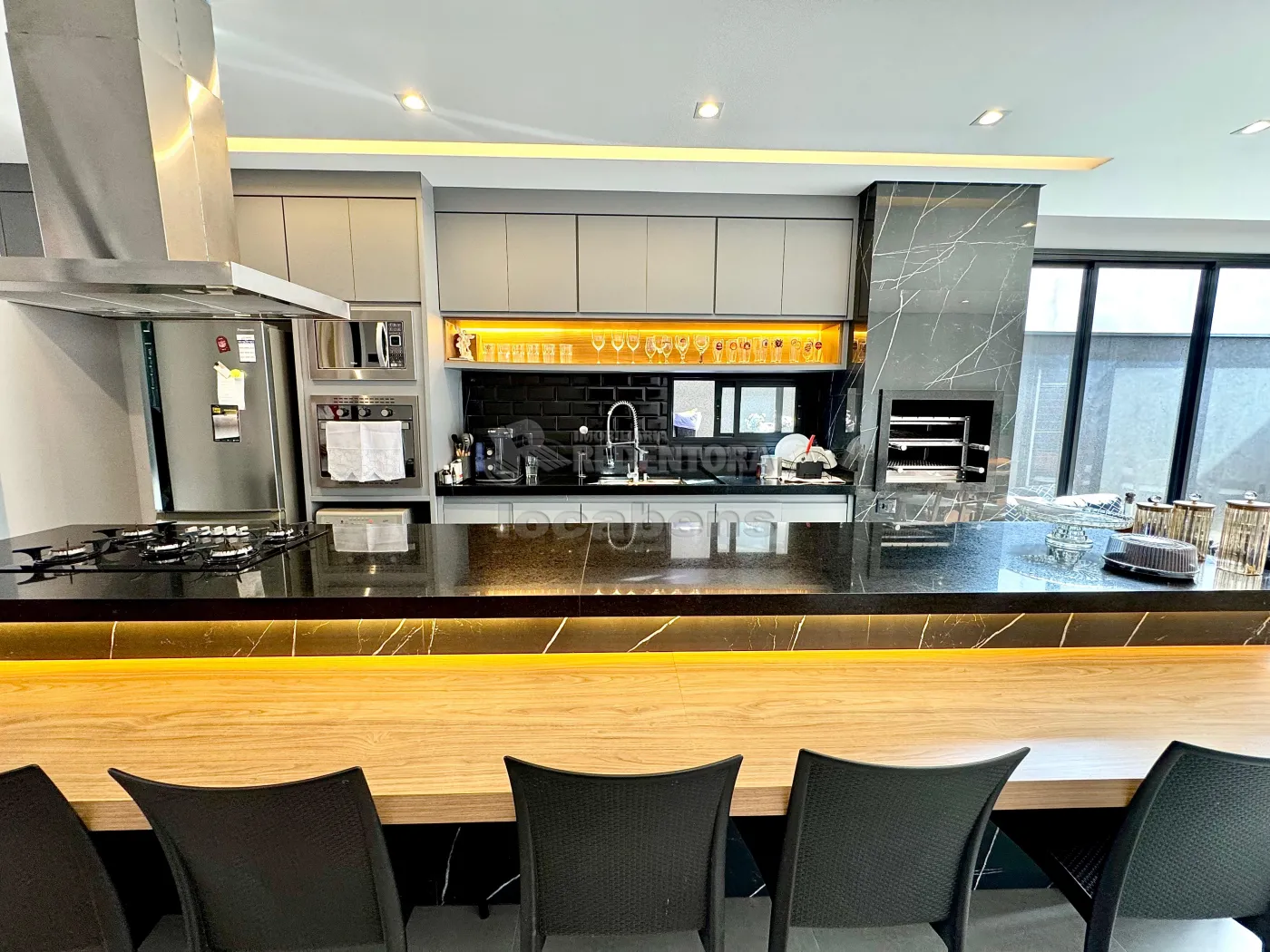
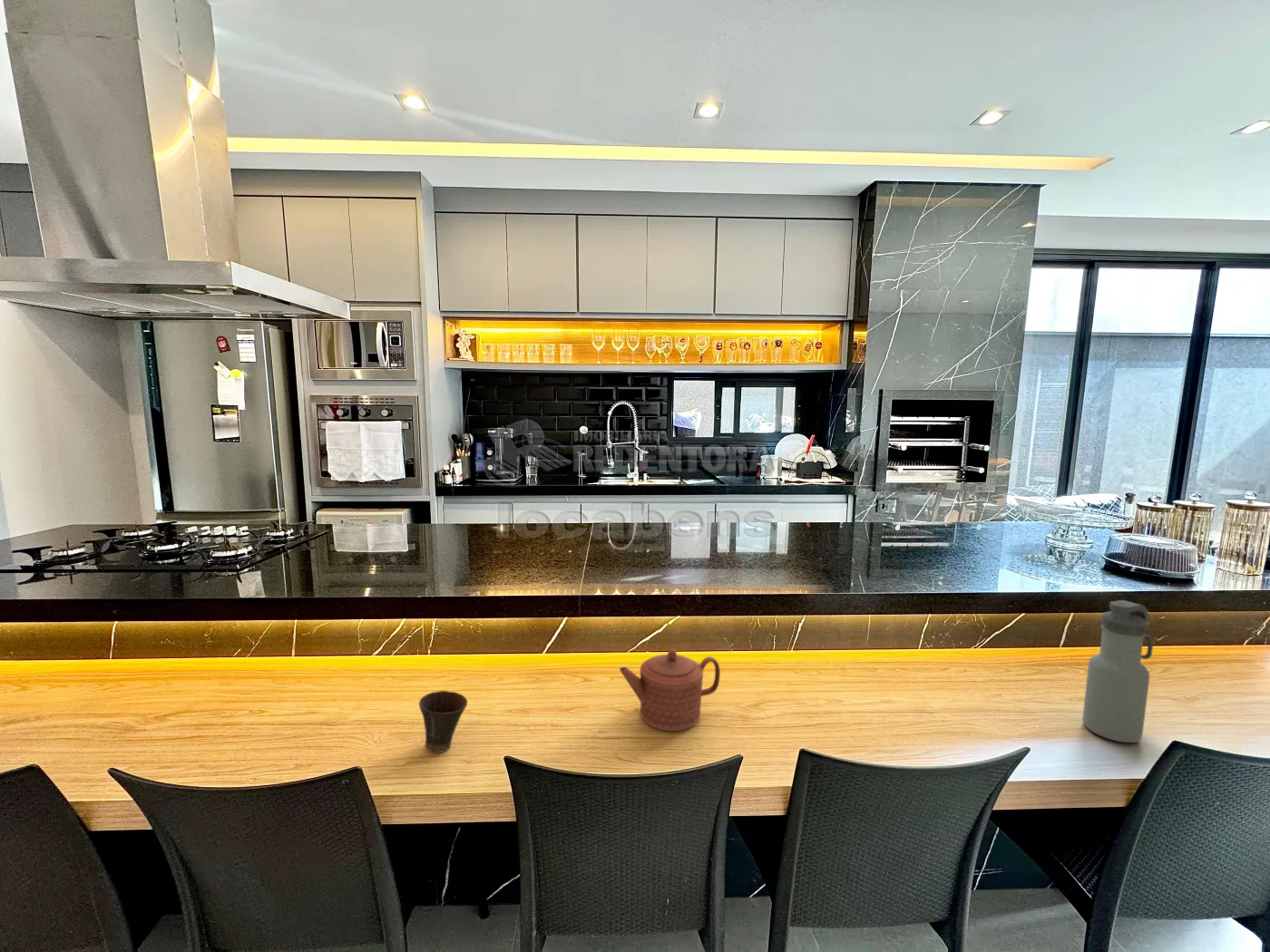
+ water bottle (1119, 667)
+ cup (444, 723)
+ teapot (670, 682)
